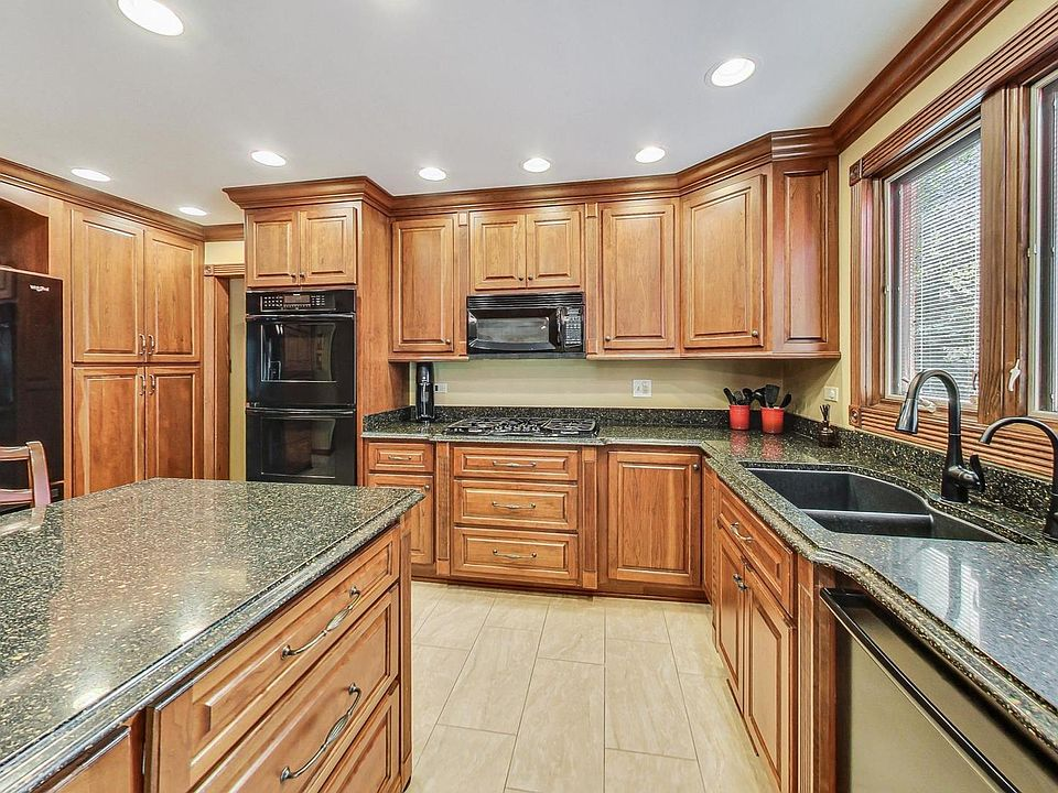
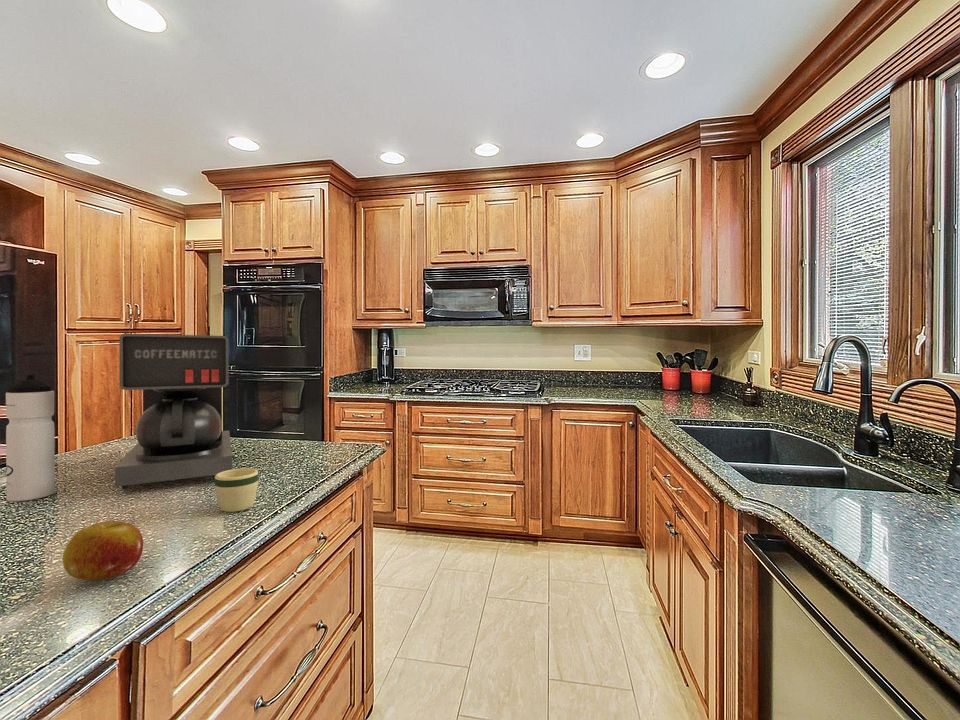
+ fruit (105, 550)
+ coffee maker (183, 401)
+ water bottle (31, 435)
+ mug (236, 487)
